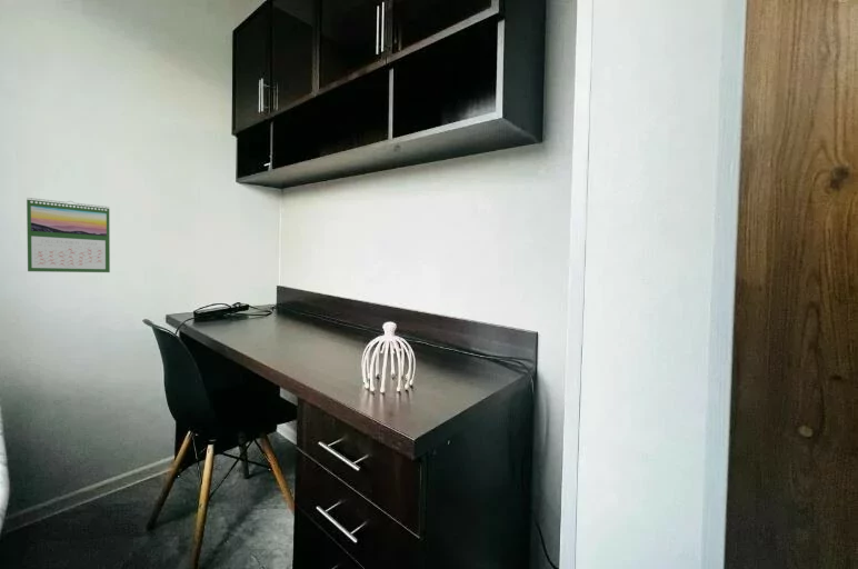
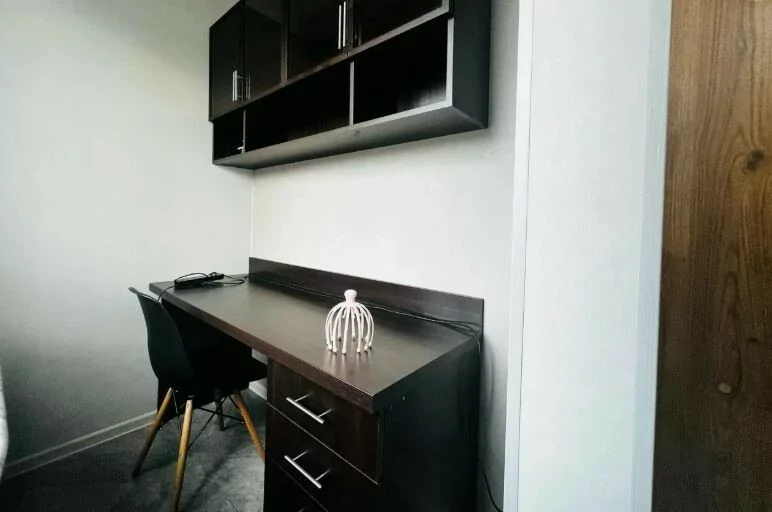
- calendar (70, 236)
